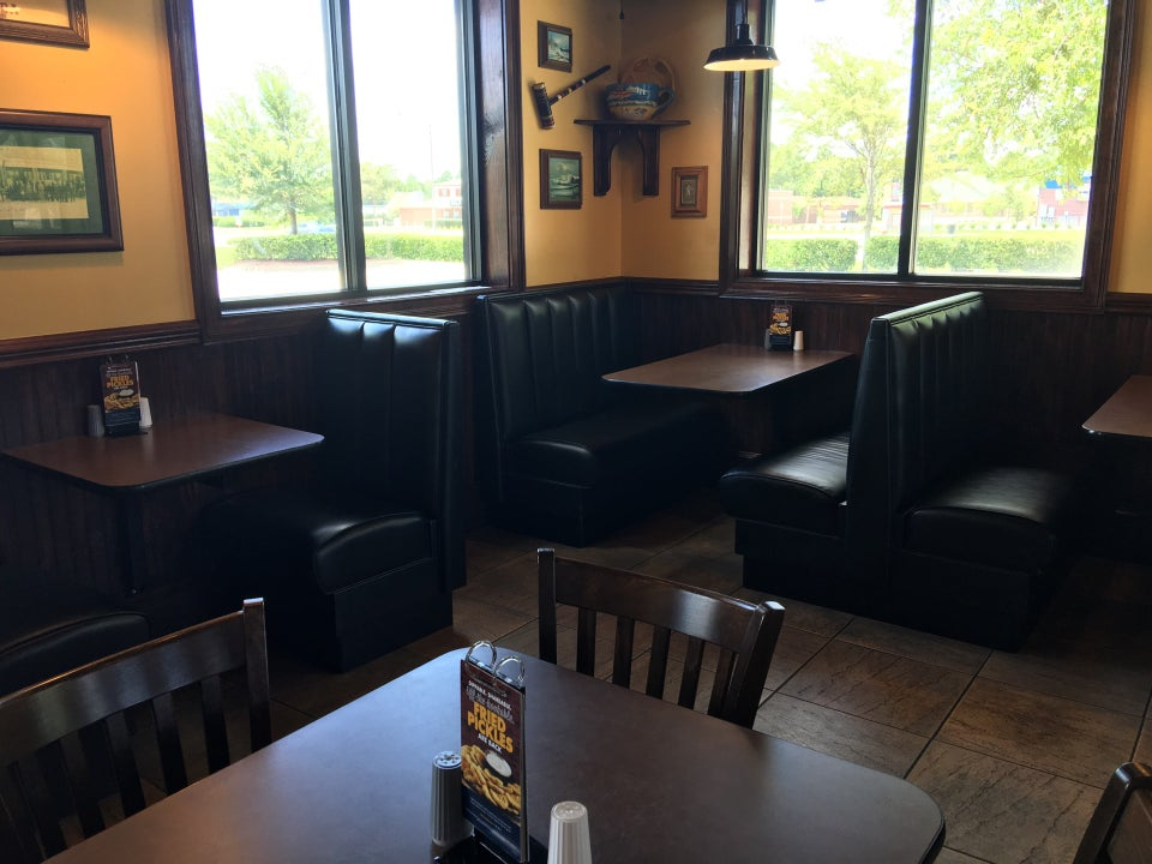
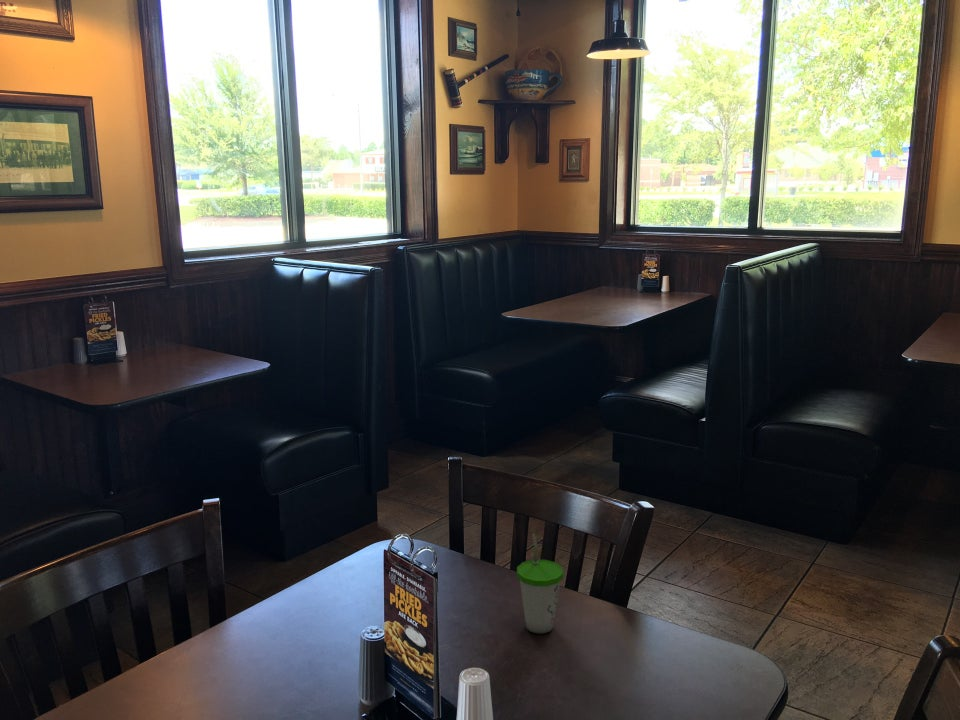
+ cup (539, 585)
